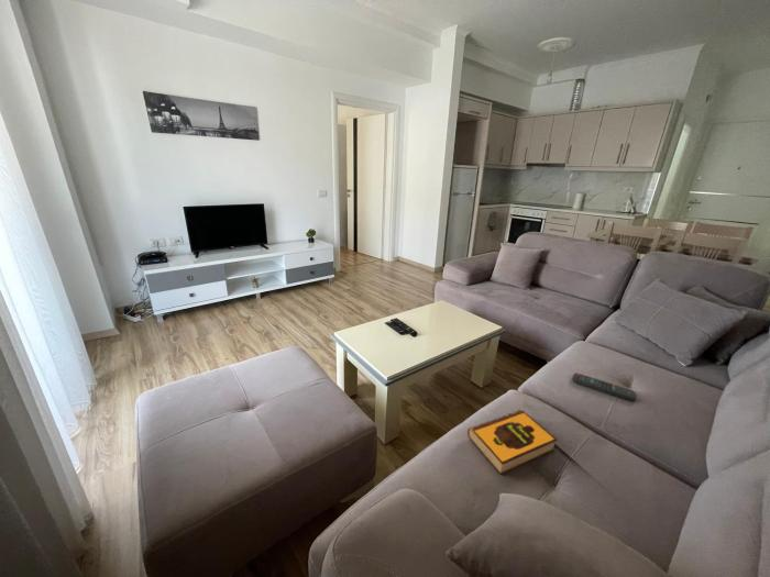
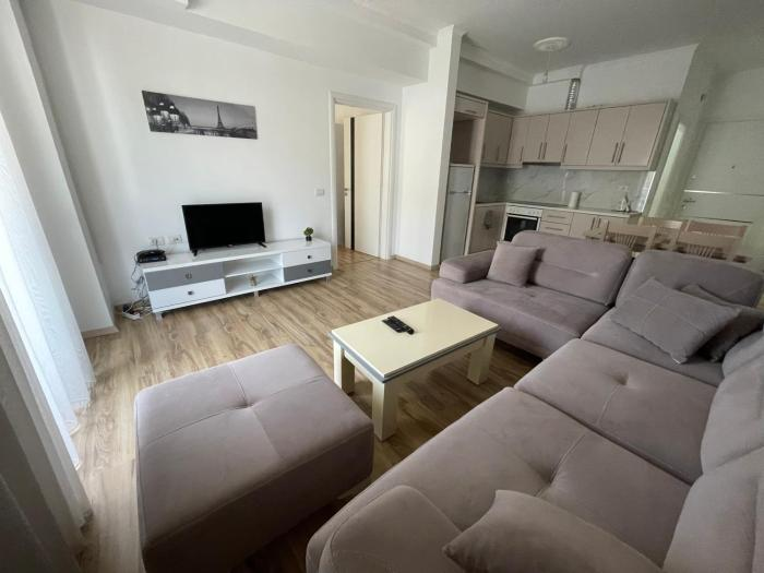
- remote control (603, 386)
- hardback book (510, 436)
